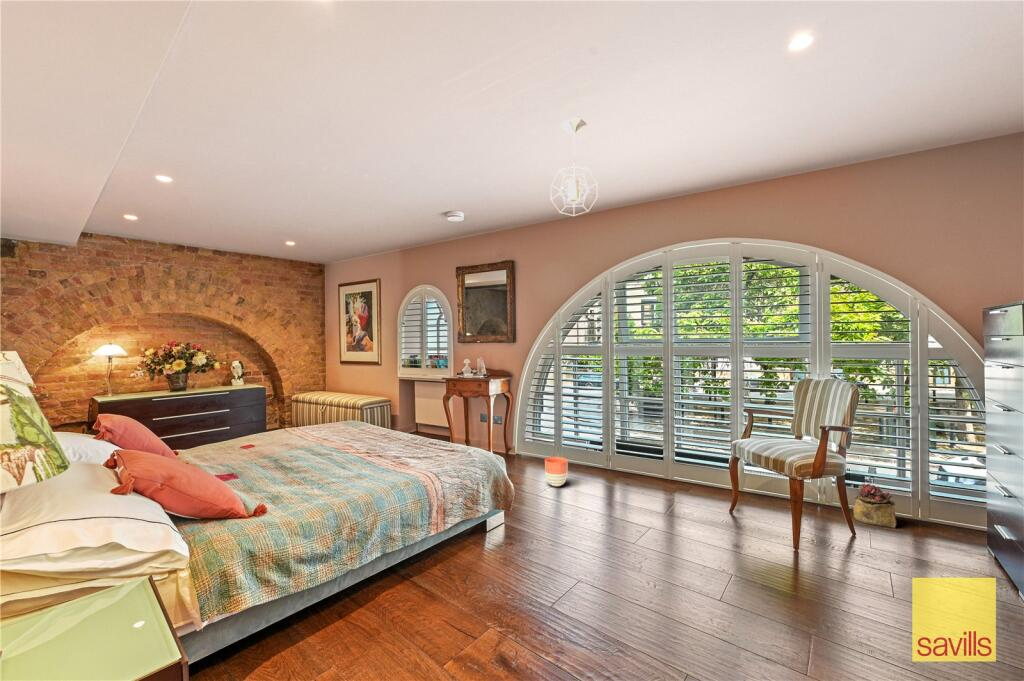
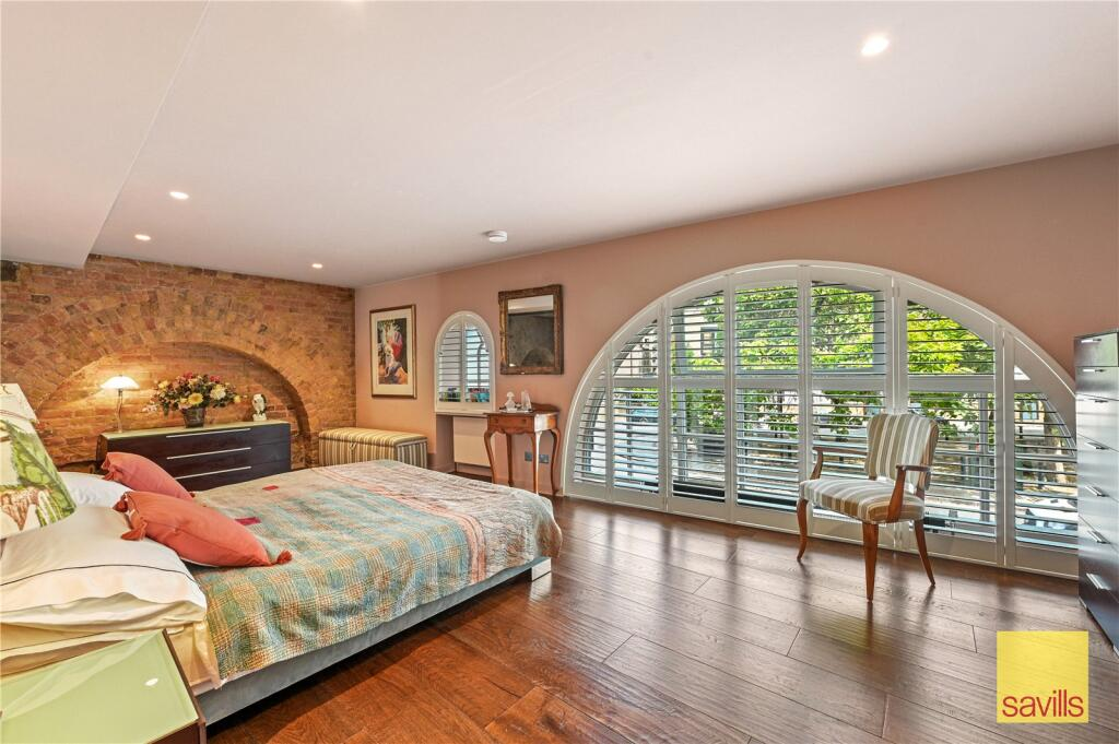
- pendant light (573, 170)
- planter (556, 472)
- potted plant (874, 502)
